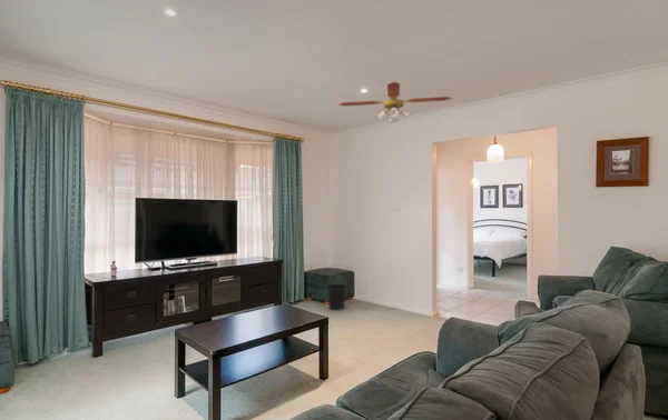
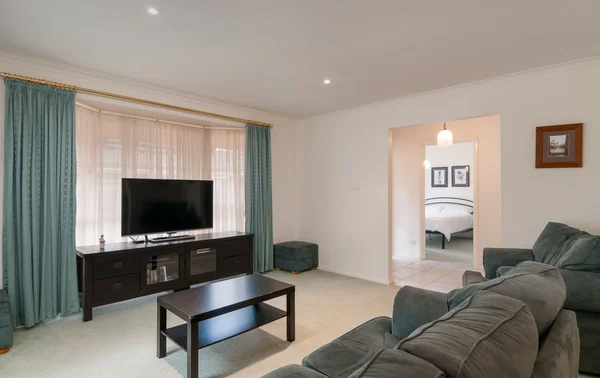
- wastebasket (336, 297)
- ceiling fan (393, 104)
